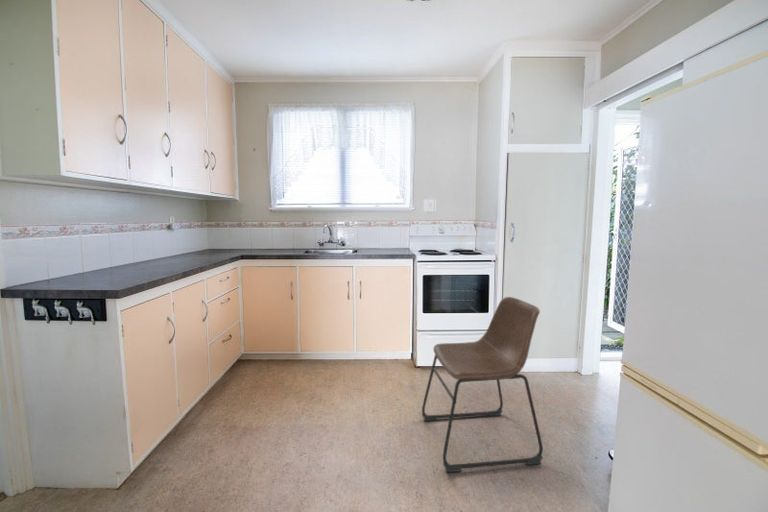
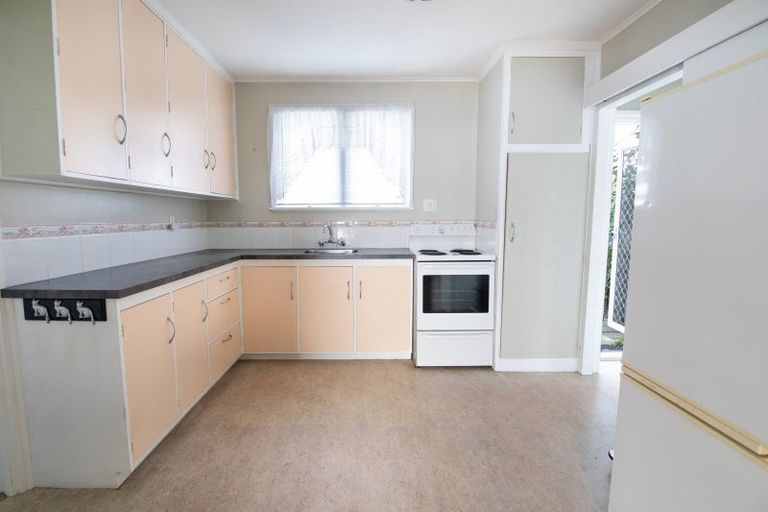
- chair (480, 372)
